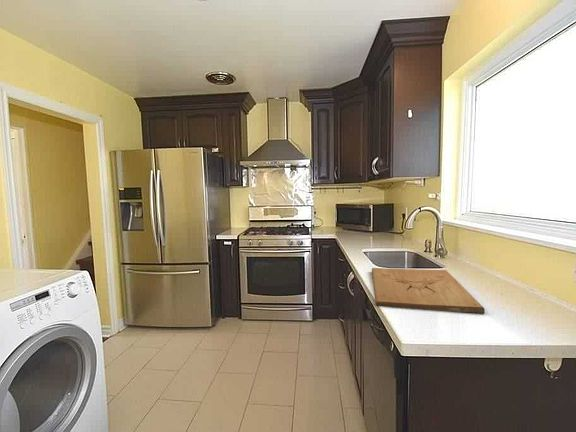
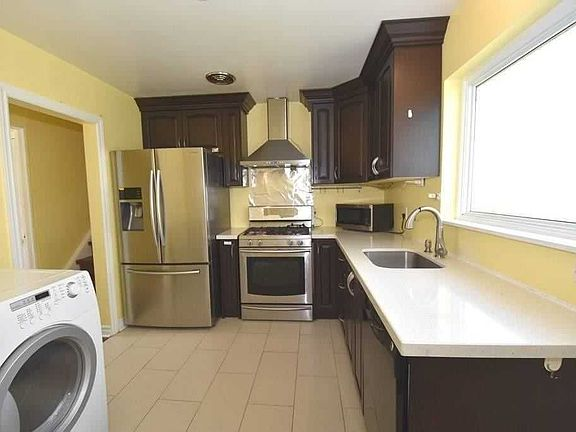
- cutting board (416, 285)
